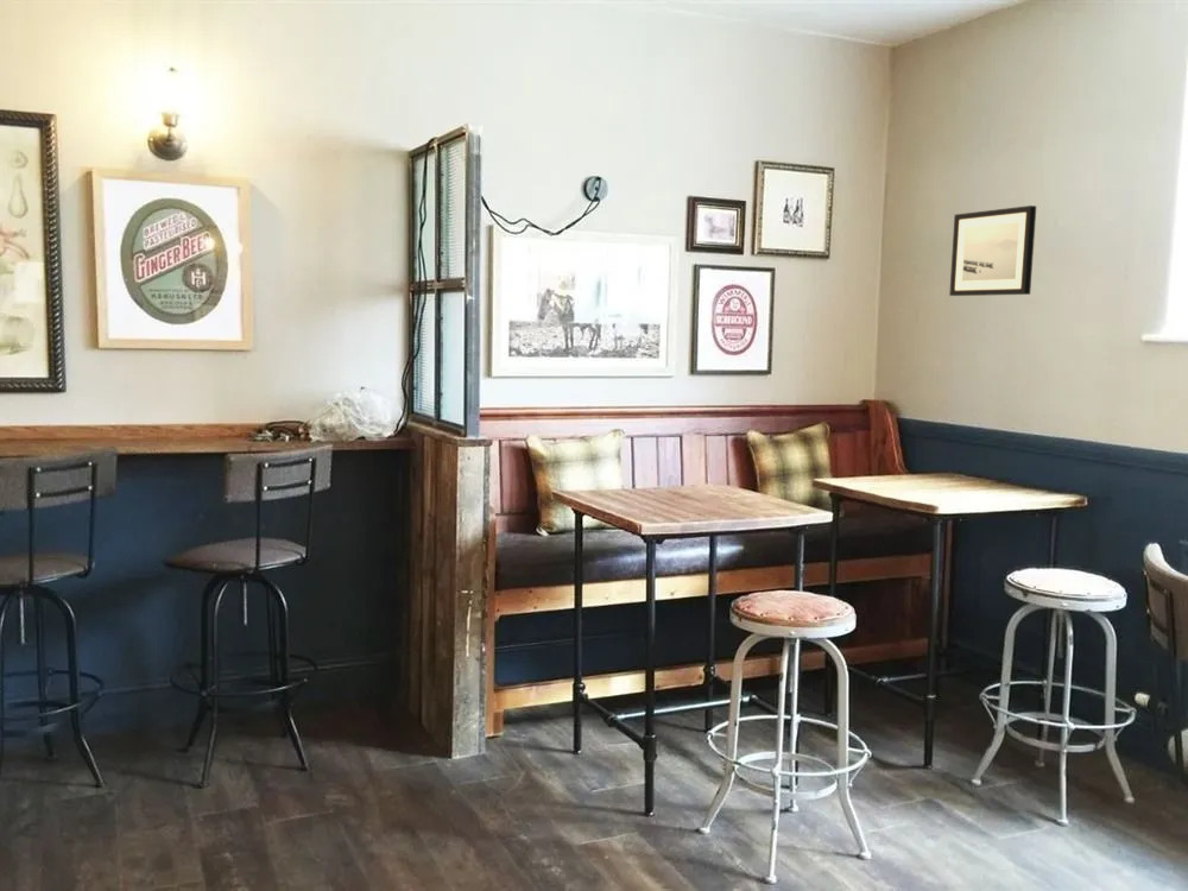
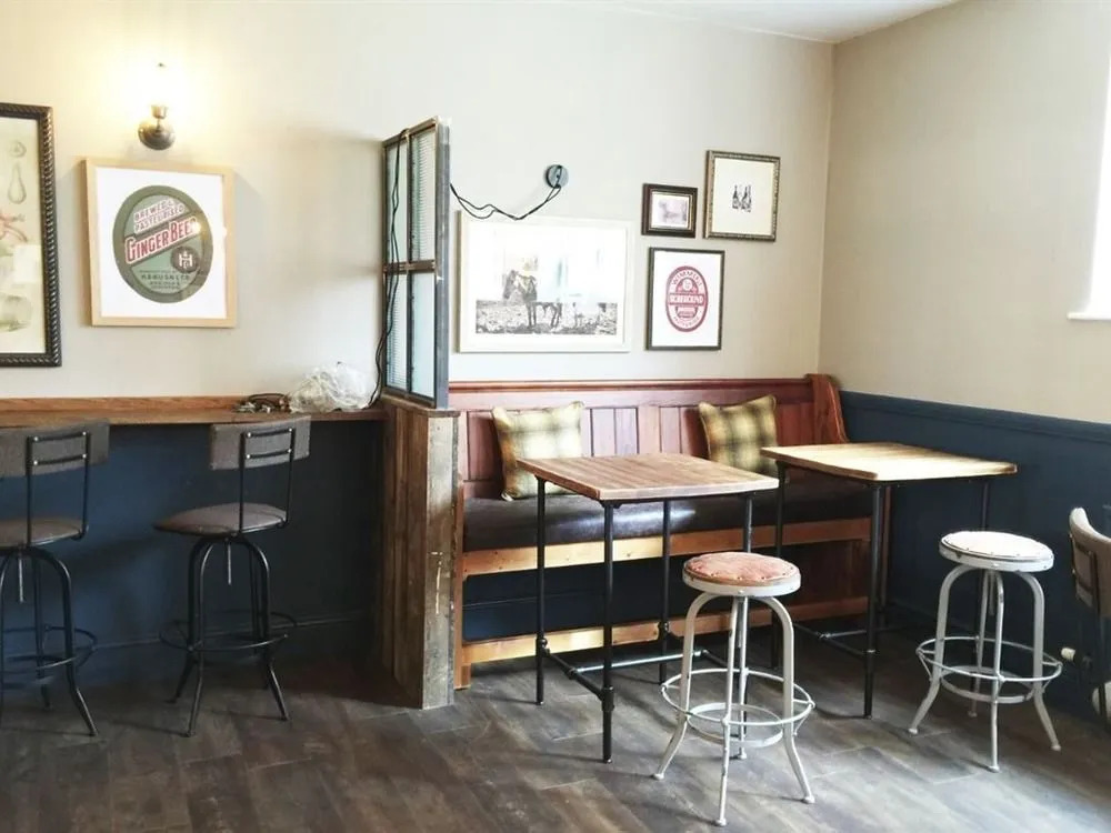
- wall art (991, 252)
